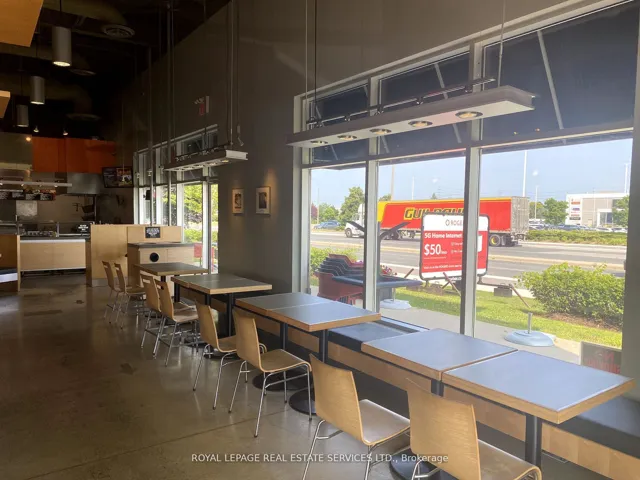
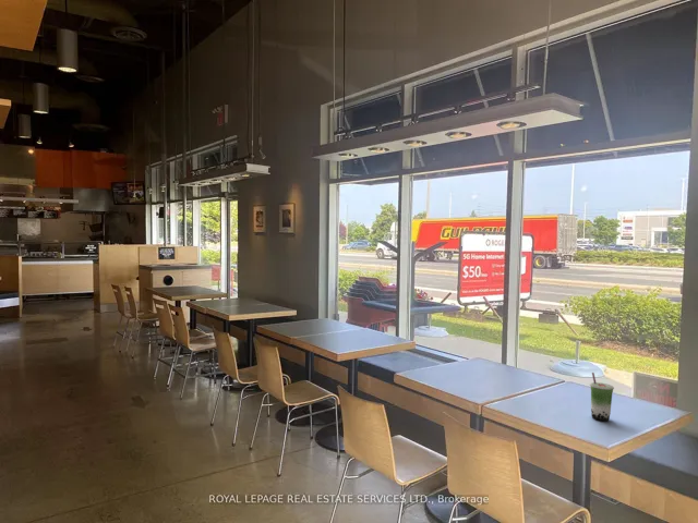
+ beverage cup (601, 397)
